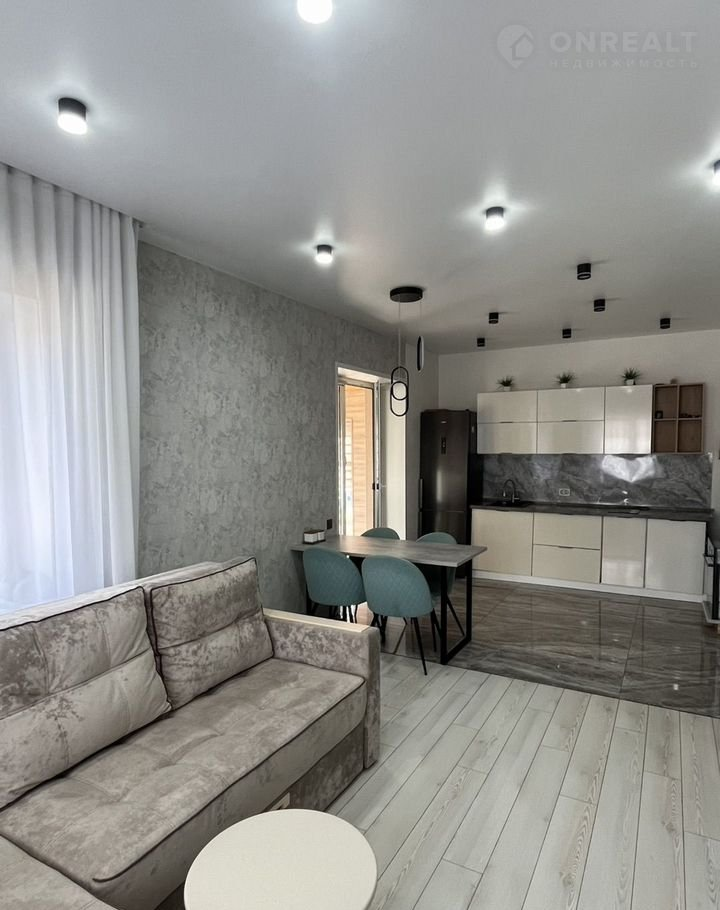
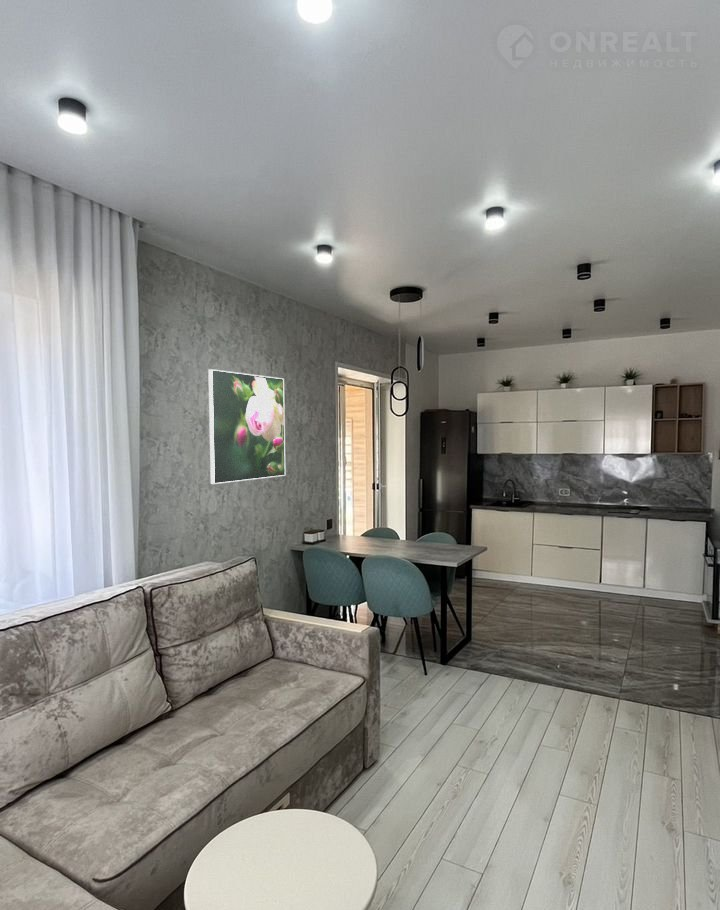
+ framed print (250, 427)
